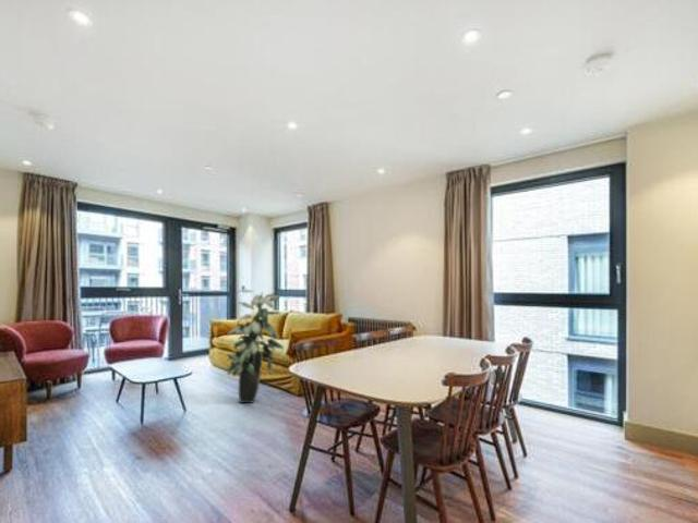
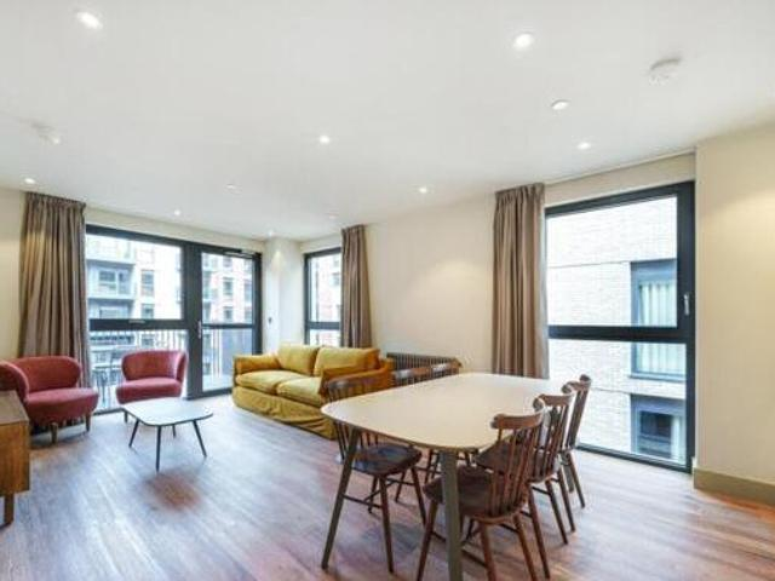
- indoor plant (252, 343)
